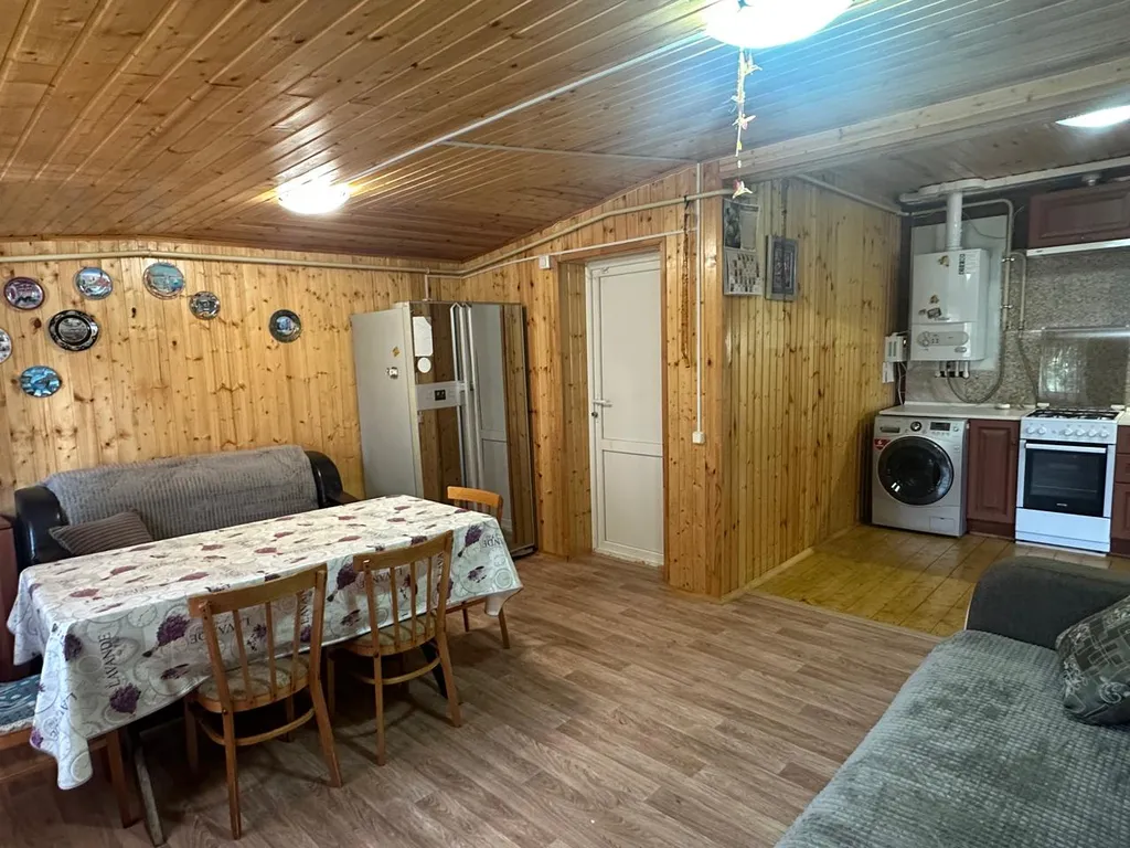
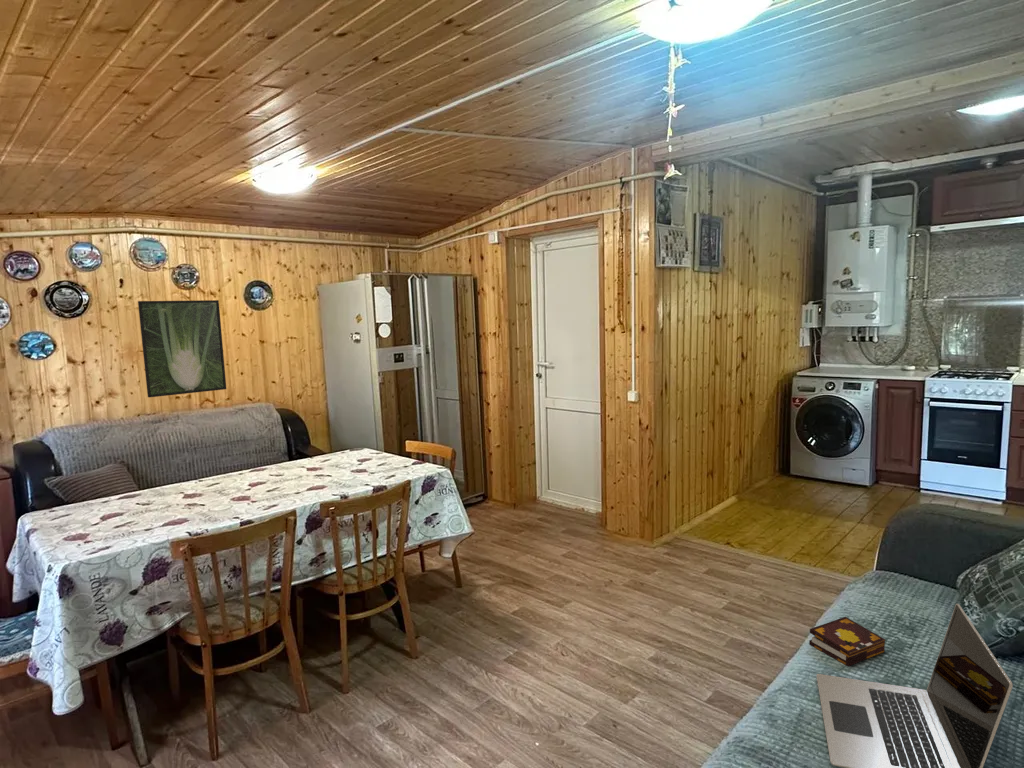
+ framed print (184, 347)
+ laptop (895, 685)
+ book (846, 640)
